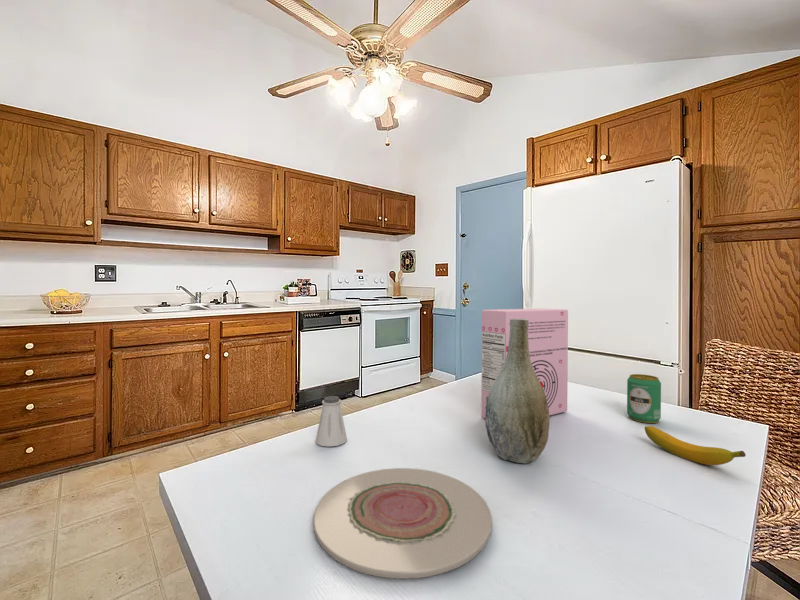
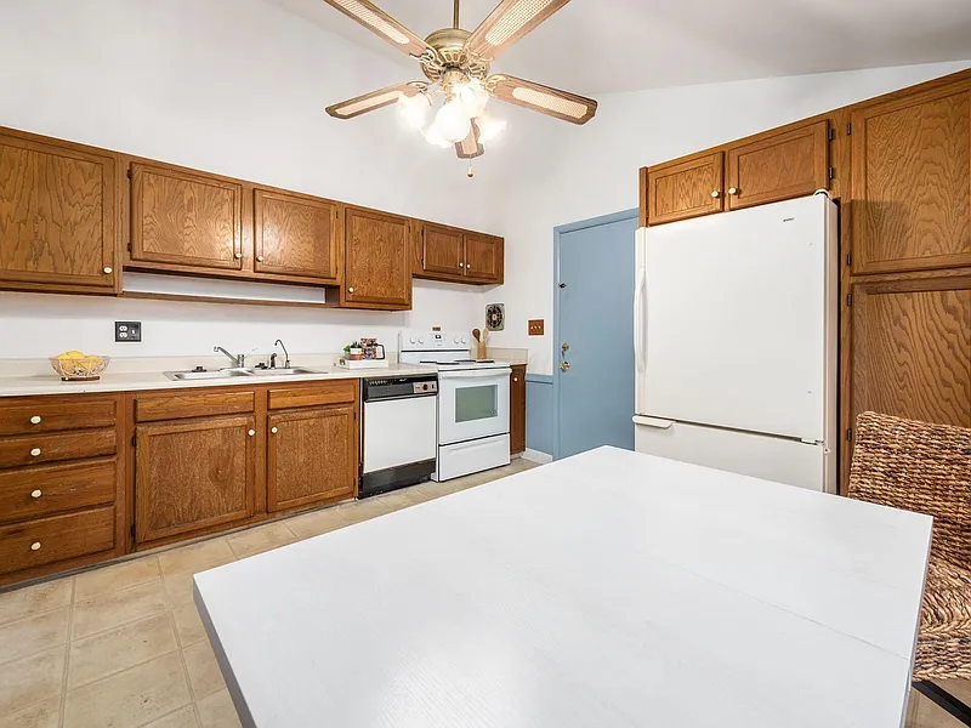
- plate (402, 509)
- banana (690, 447)
- vase (516, 387)
- cereal box (530, 359)
- beverage can (643, 397)
- saltshaker (331, 419)
